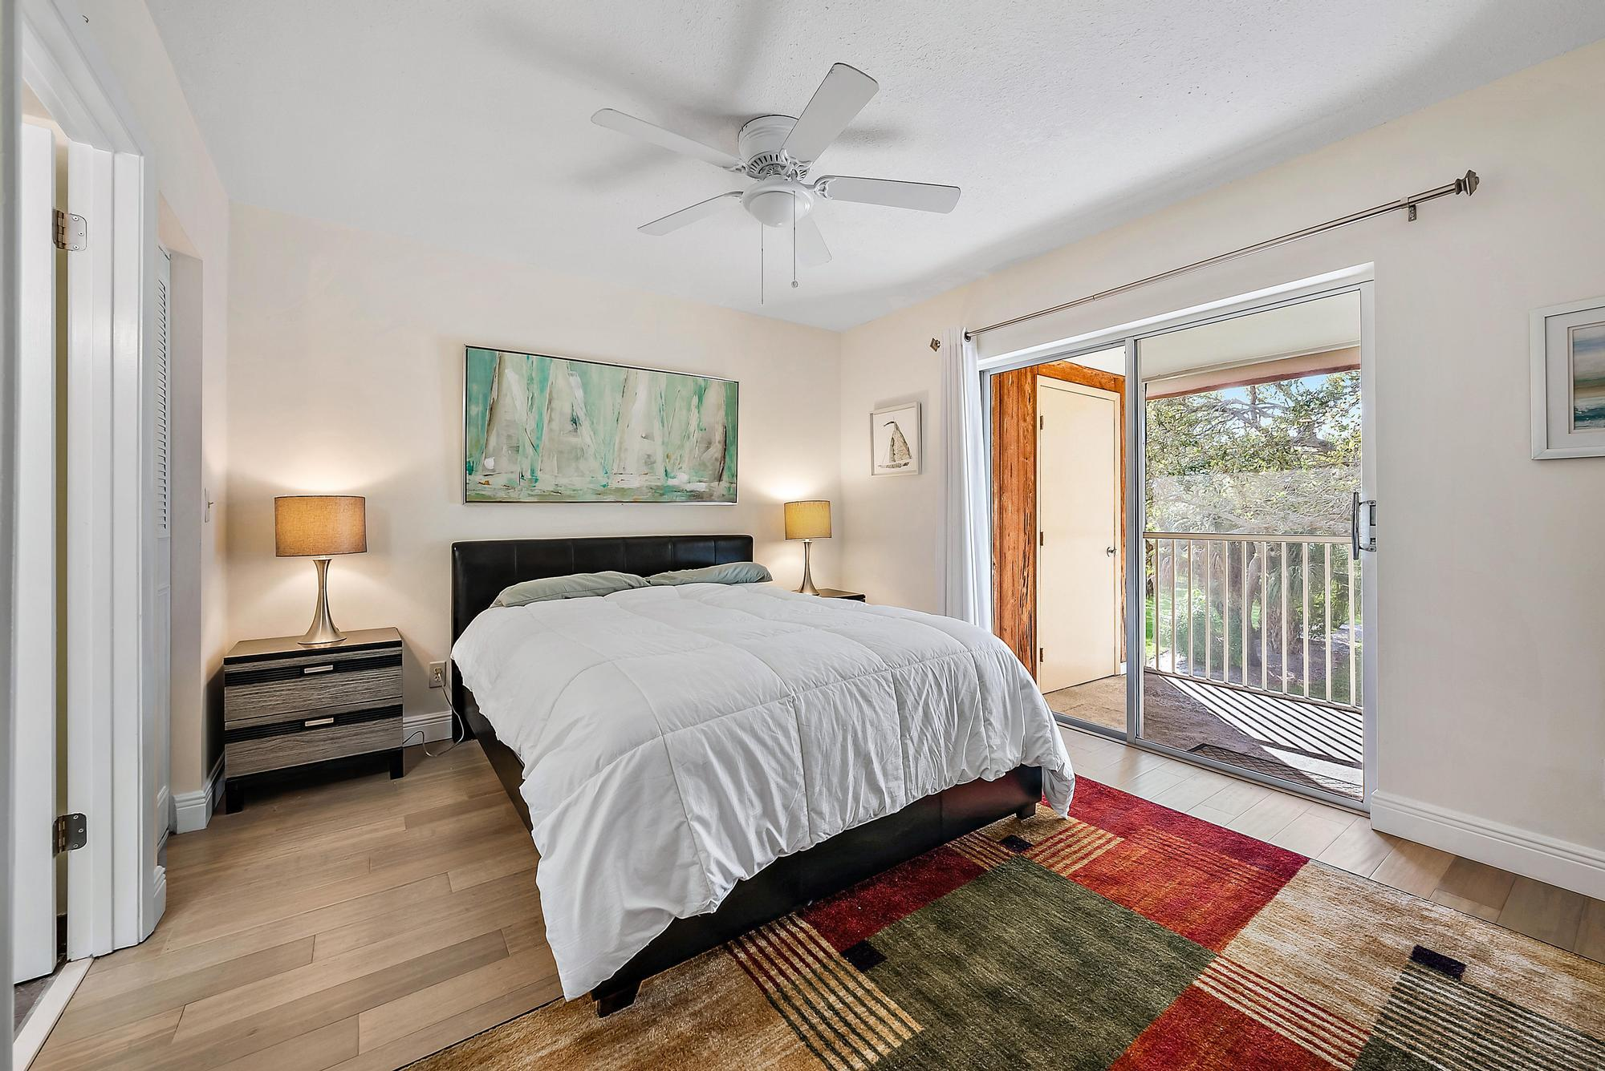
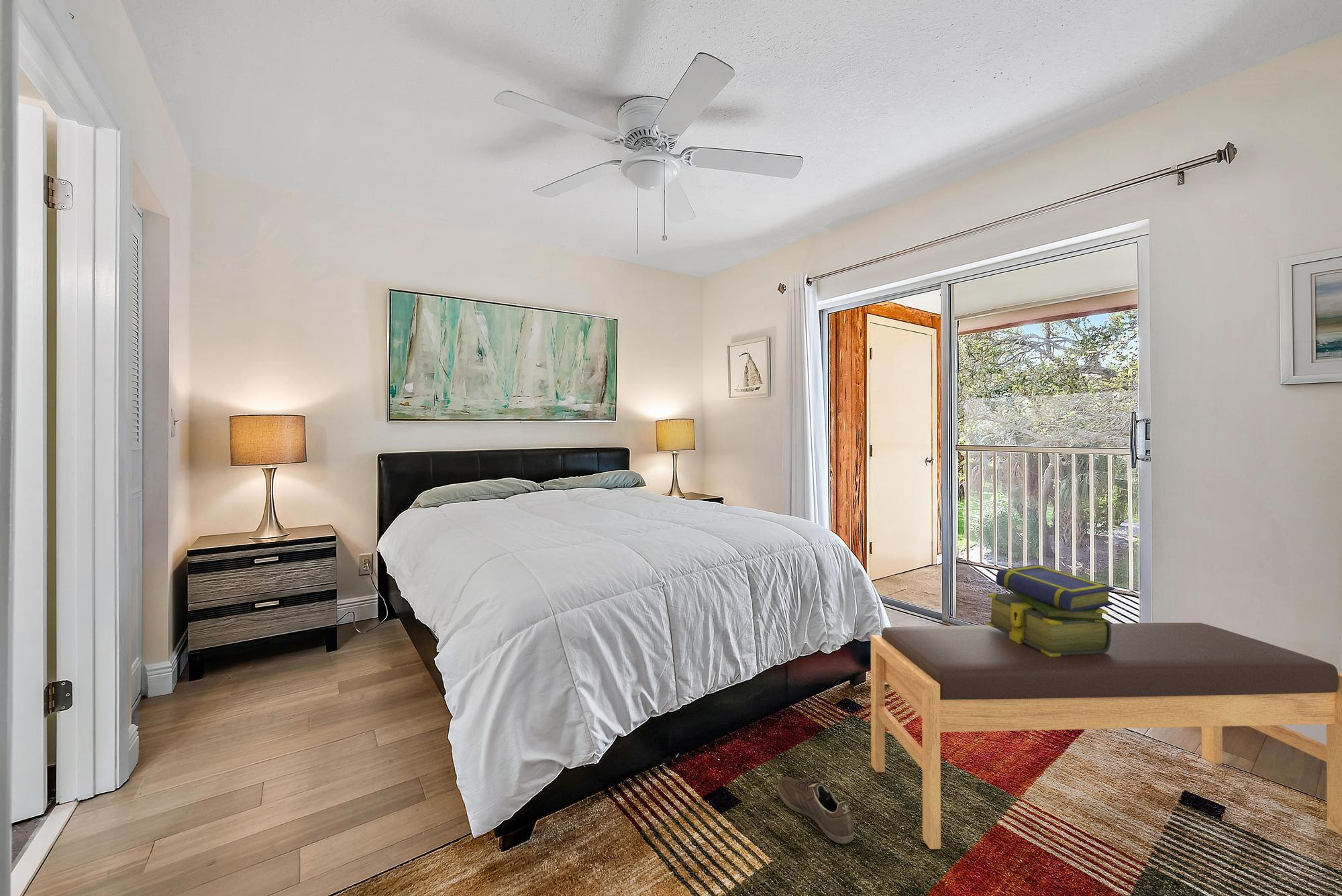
+ stack of books (1050, 606)
+ bench (1087, 720)
+ sneaker (815, 795)
